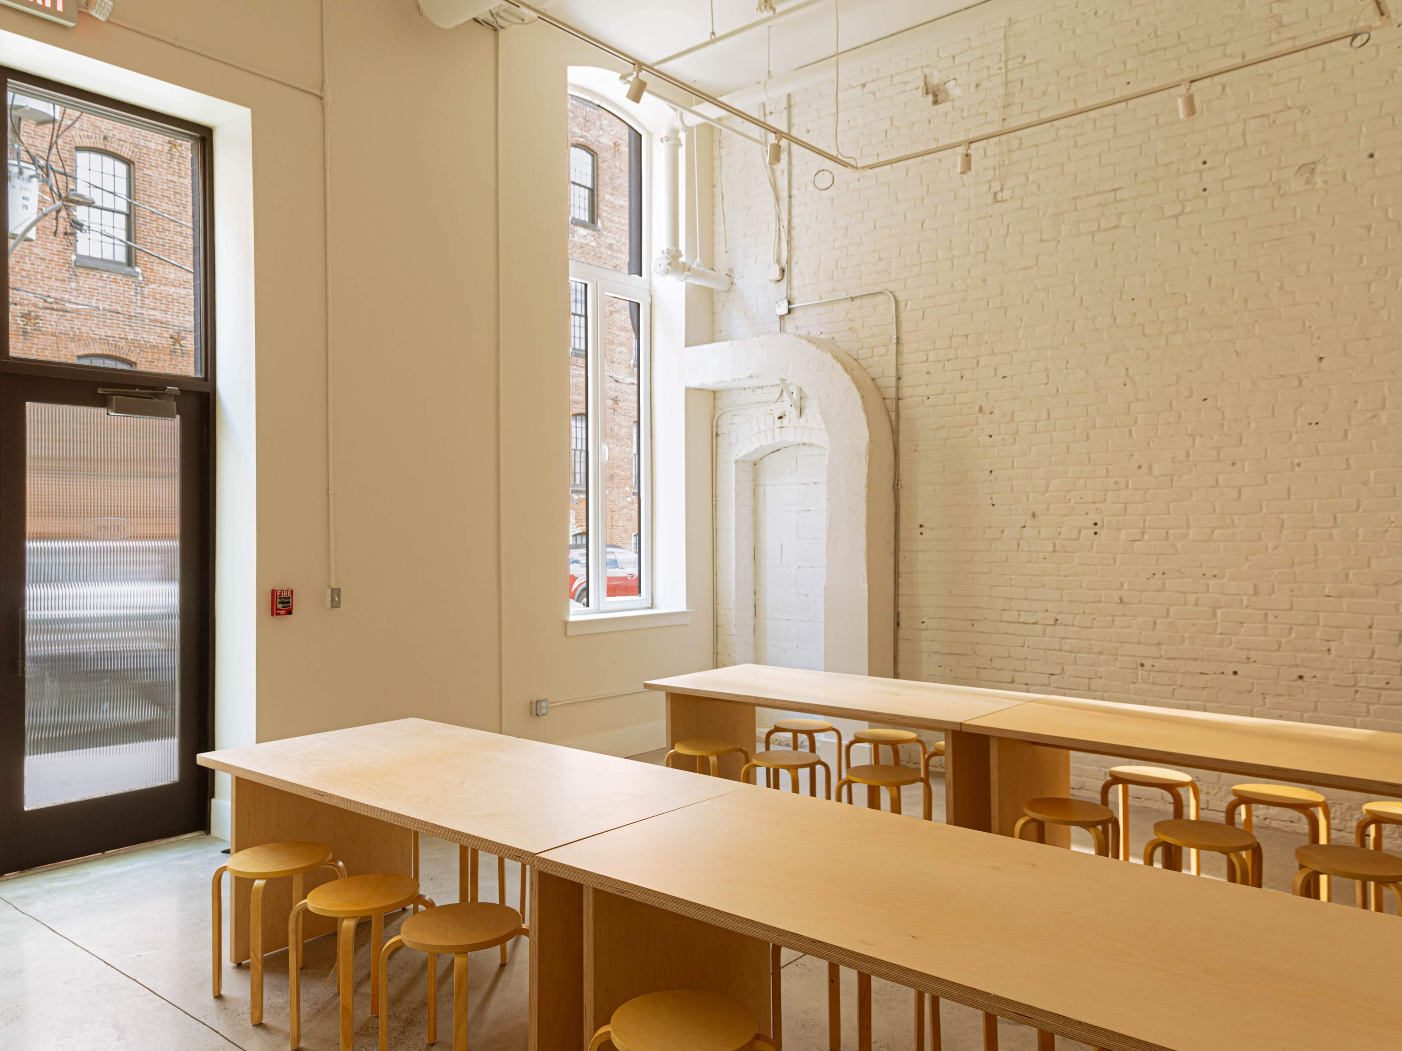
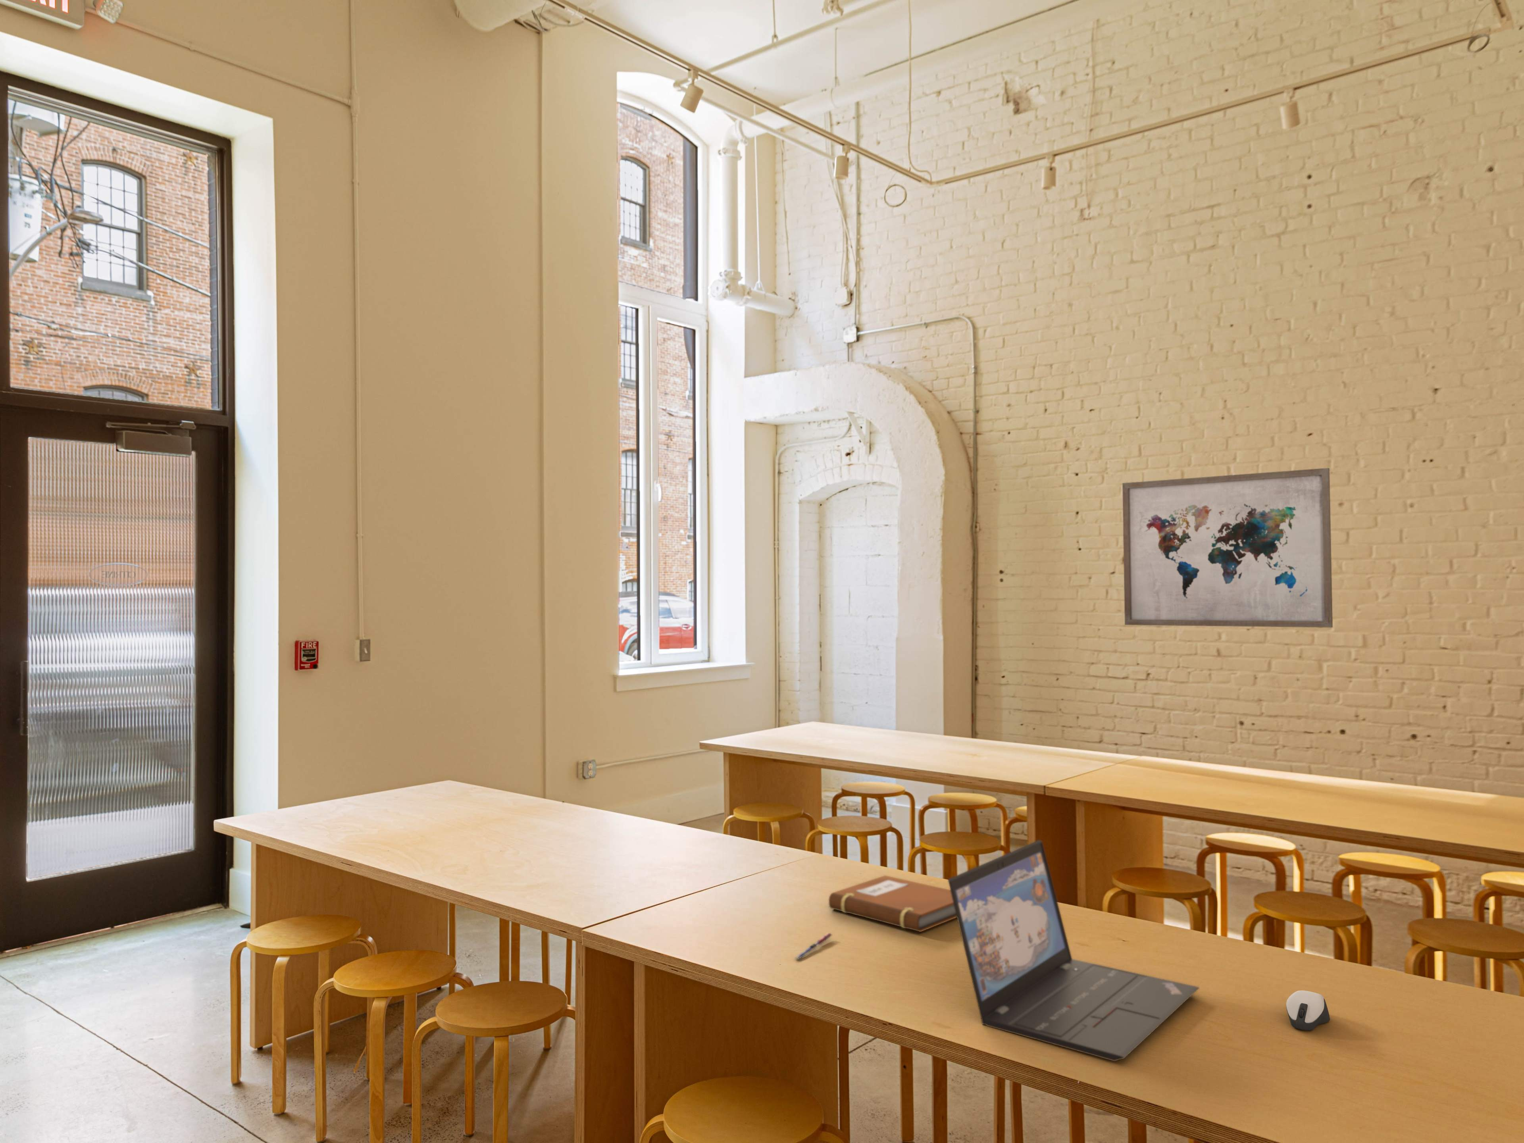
+ pen (814, 945)
+ wall art (1222, 551)
+ laptop (1067, 939)
+ notebook (898, 902)
+ computer mouse (1307, 1007)
